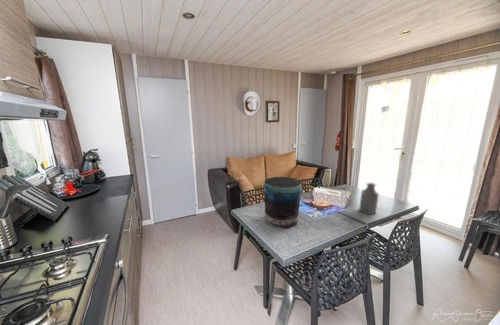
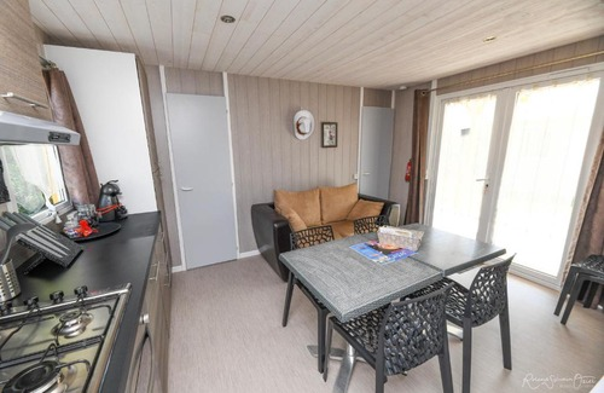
- bottle (369, 197)
- vase (282, 200)
